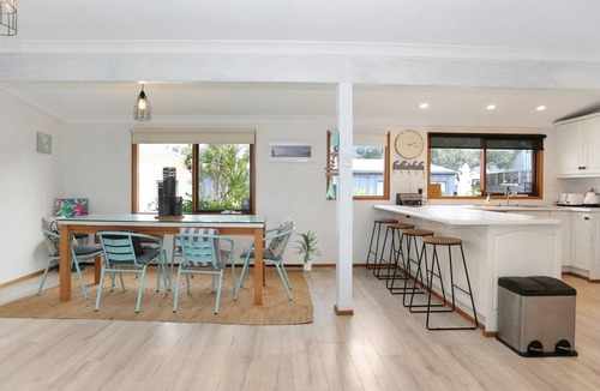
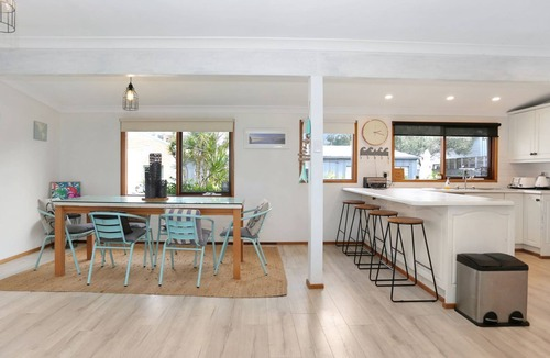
- indoor plant (306, 249)
